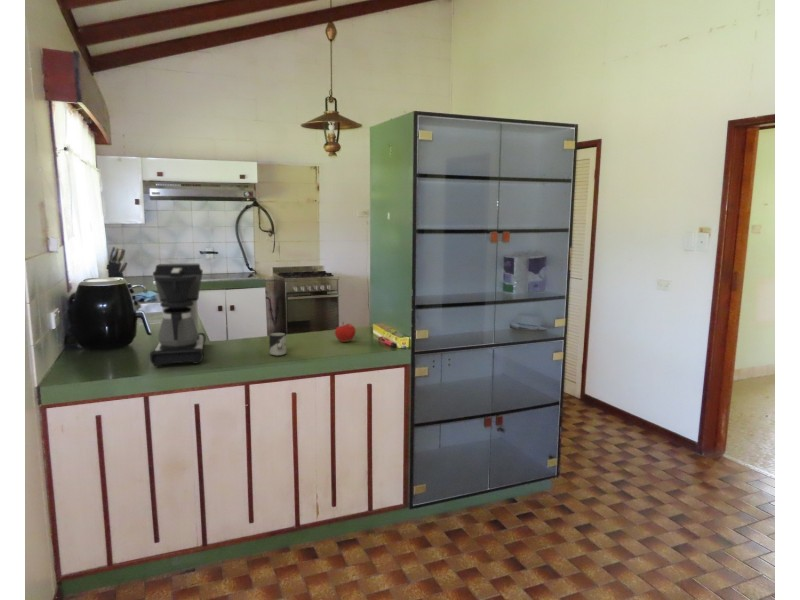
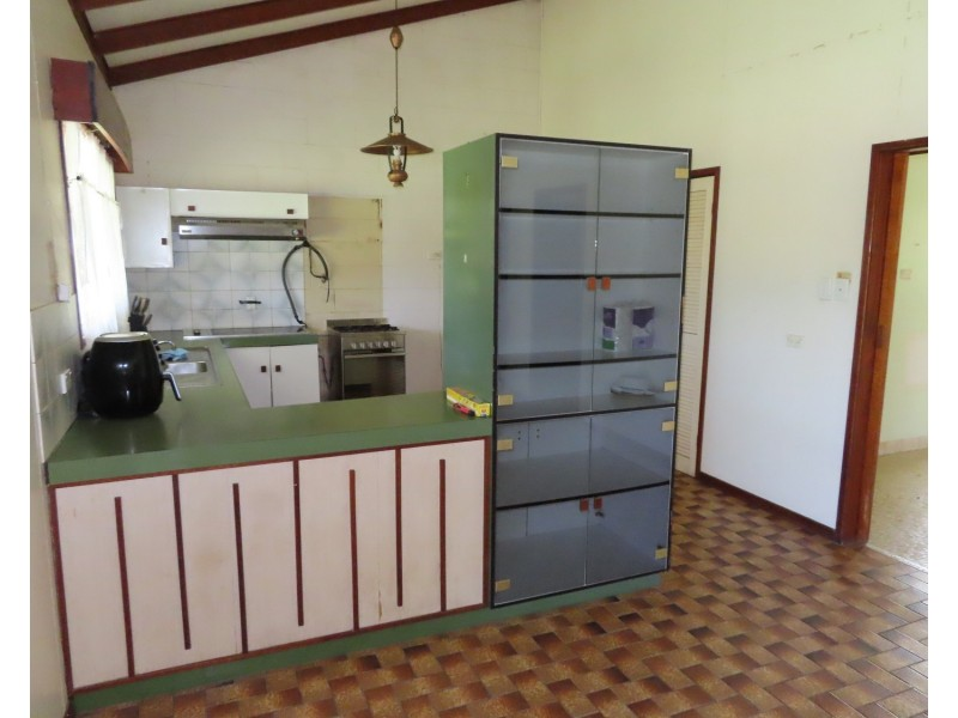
- coffee maker (178, 311)
- fruit (345, 332)
- cup (278, 344)
